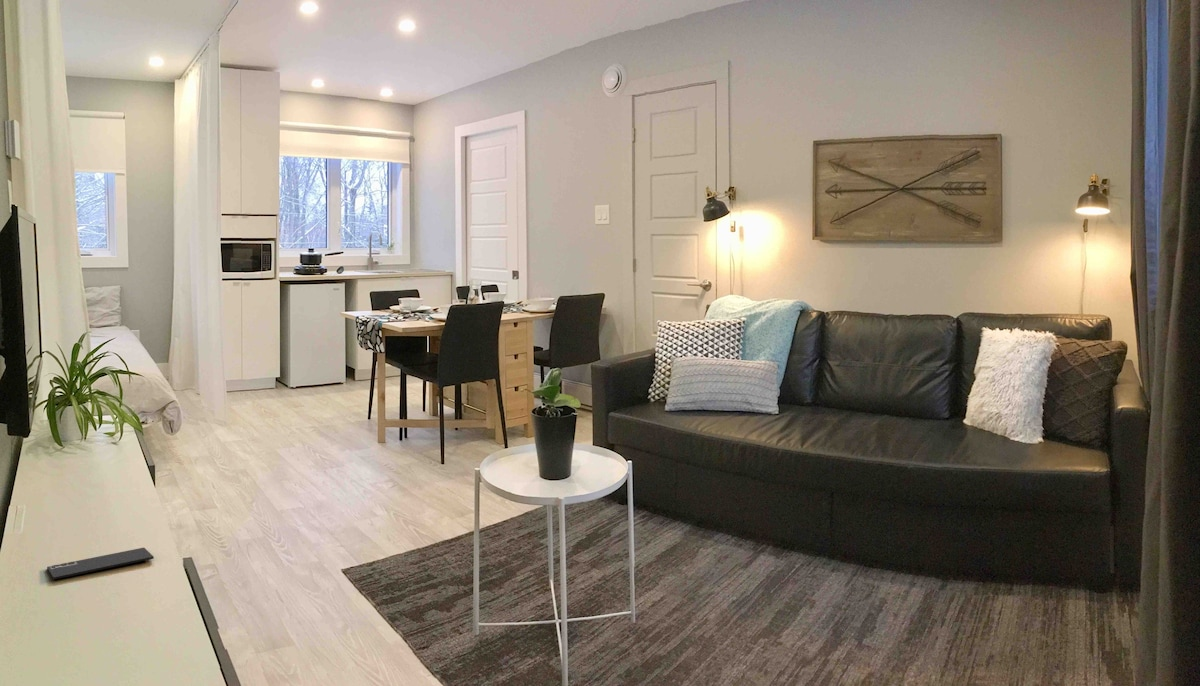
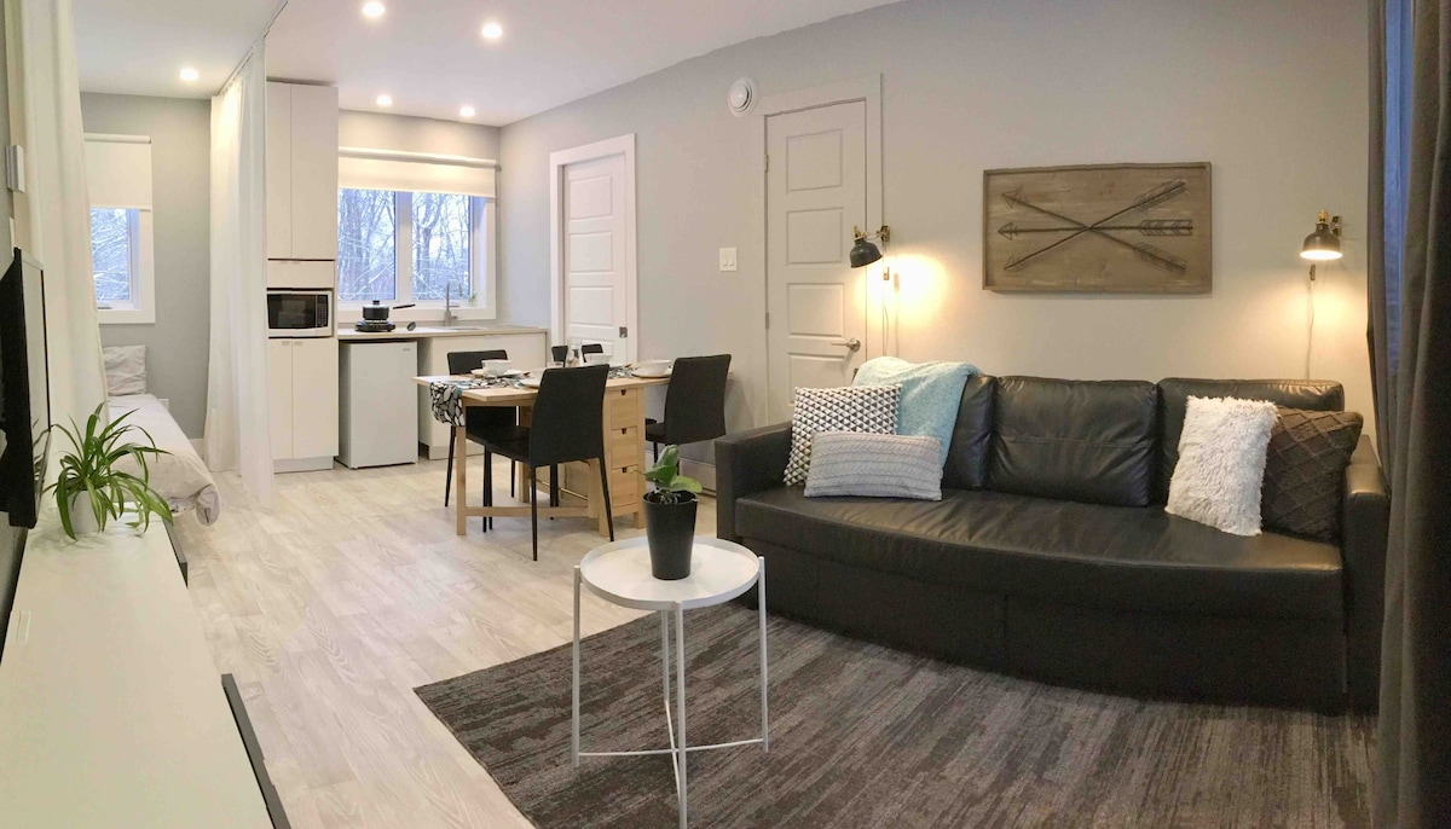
- smartphone (101, 562)
